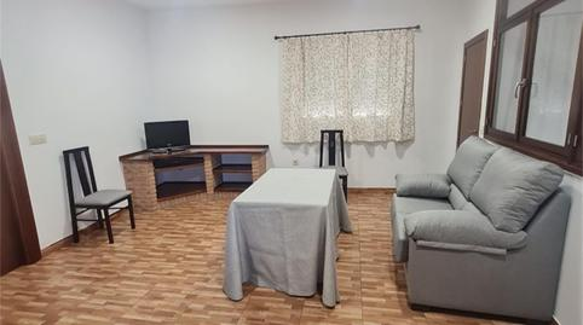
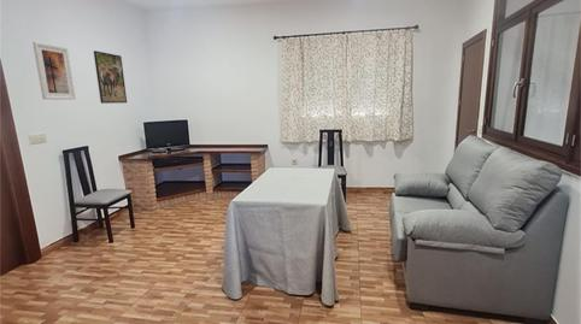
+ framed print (55, 72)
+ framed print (111, 78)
